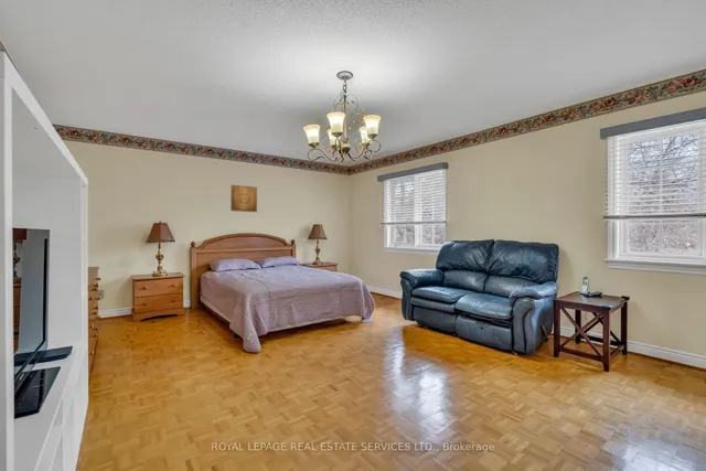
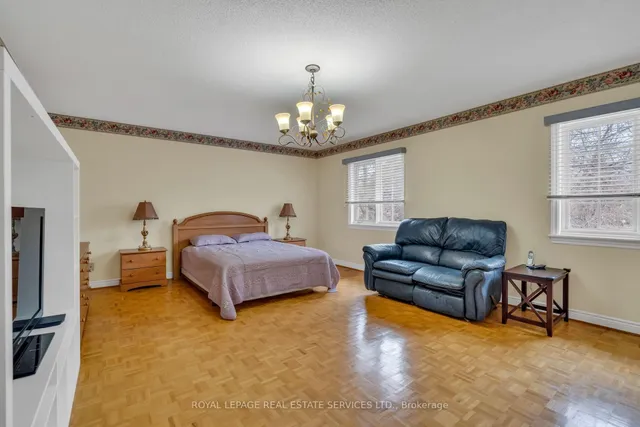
- wall art (244, 199)
